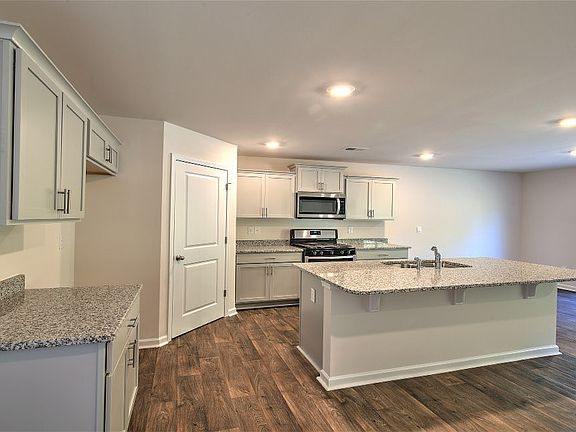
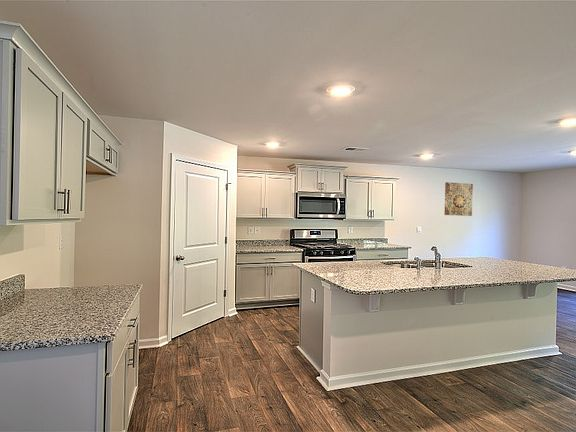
+ wall art (458, 199)
